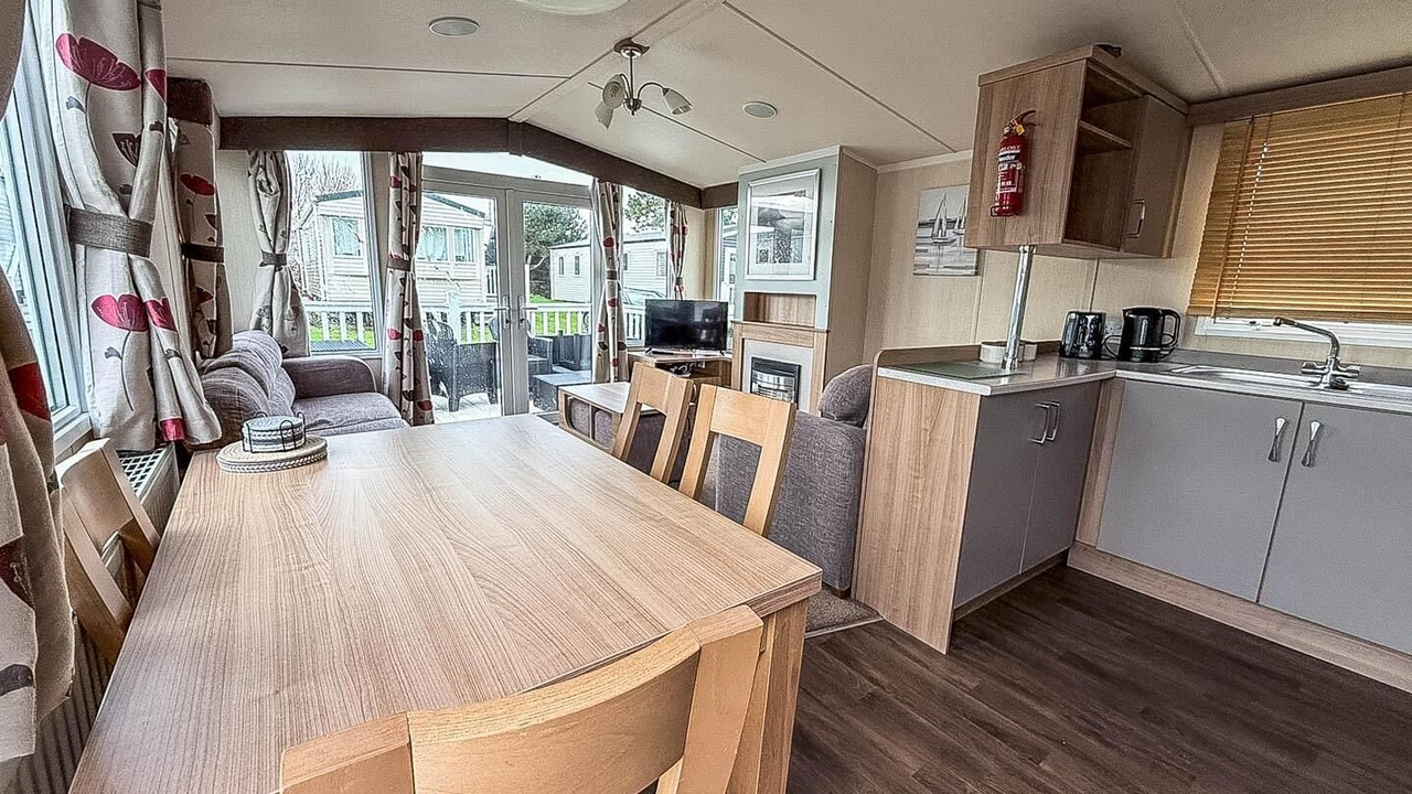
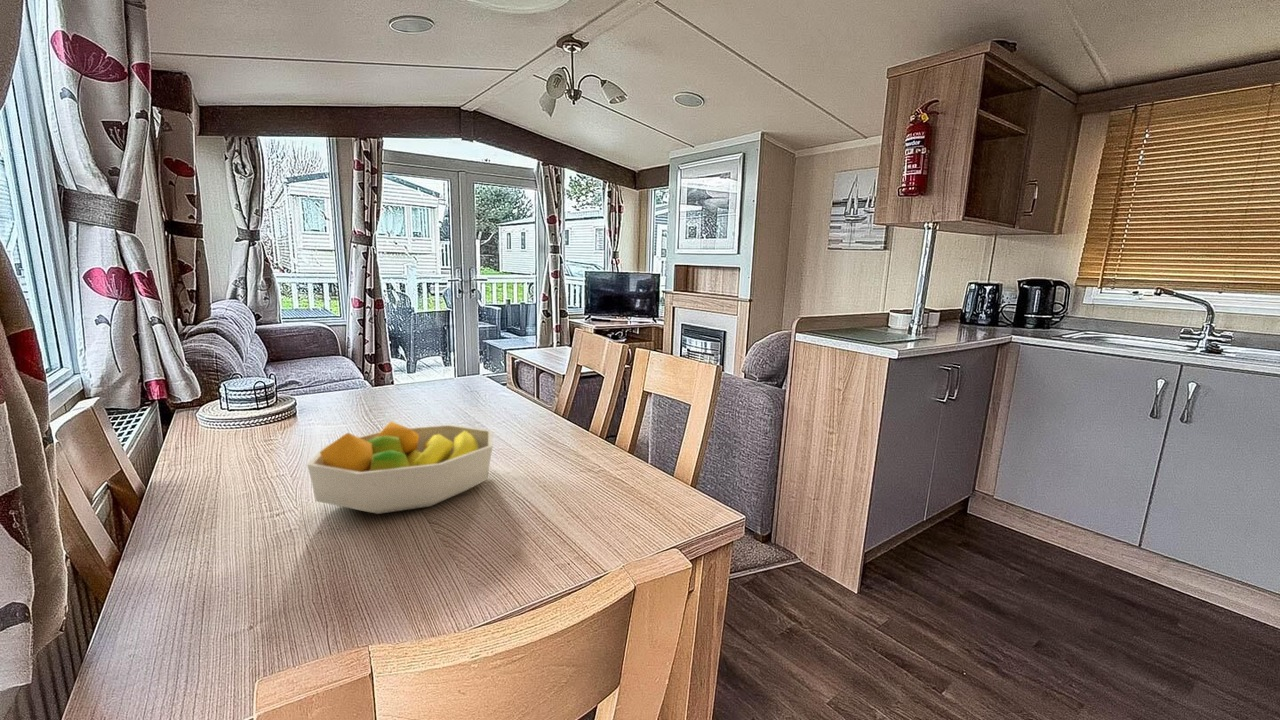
+ fruit bowl (411, 458)
